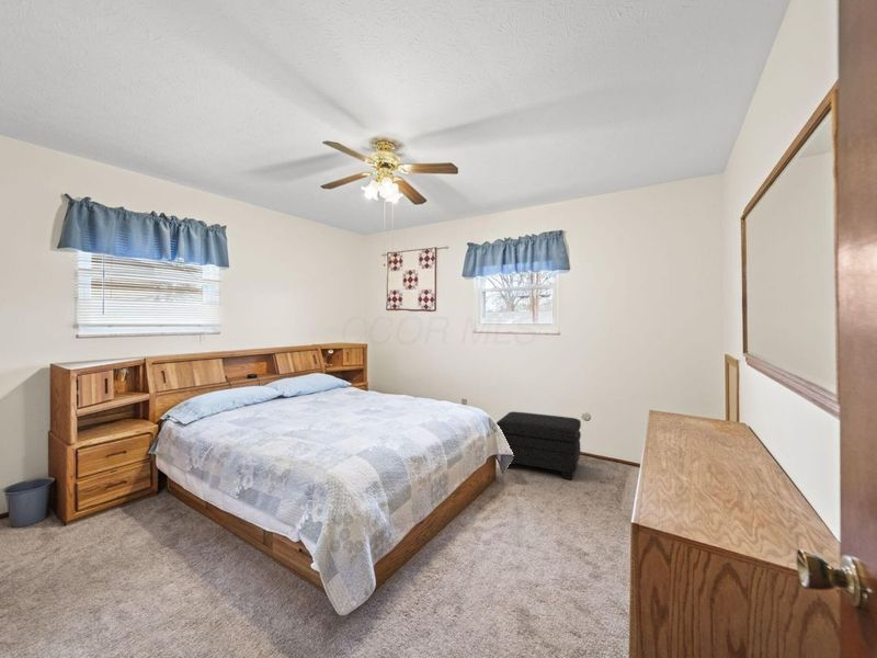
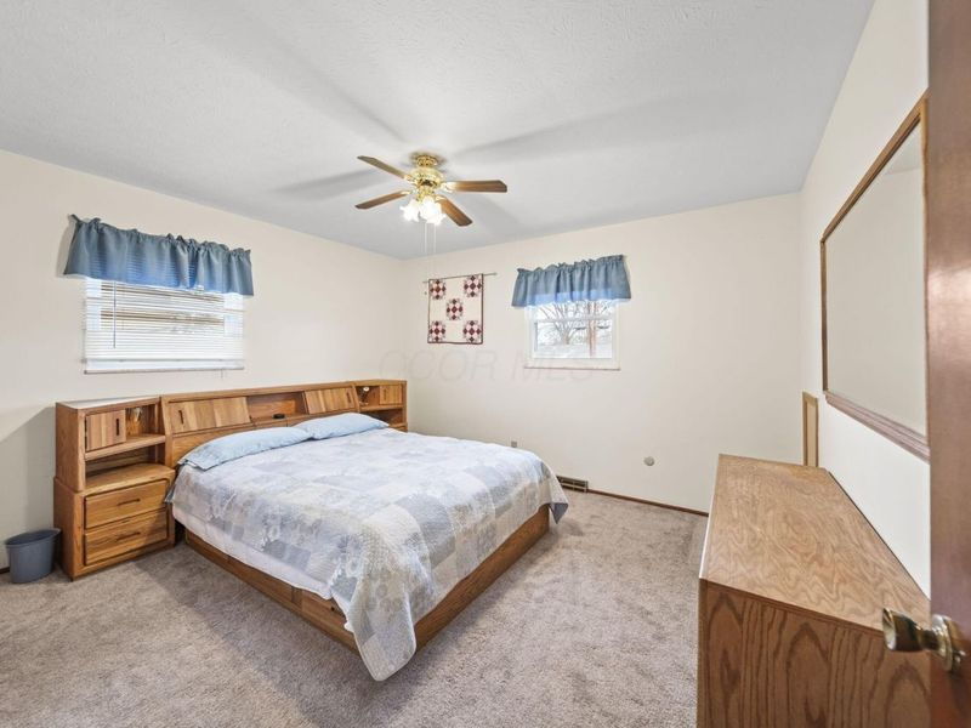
- ottoman (538, 441)
